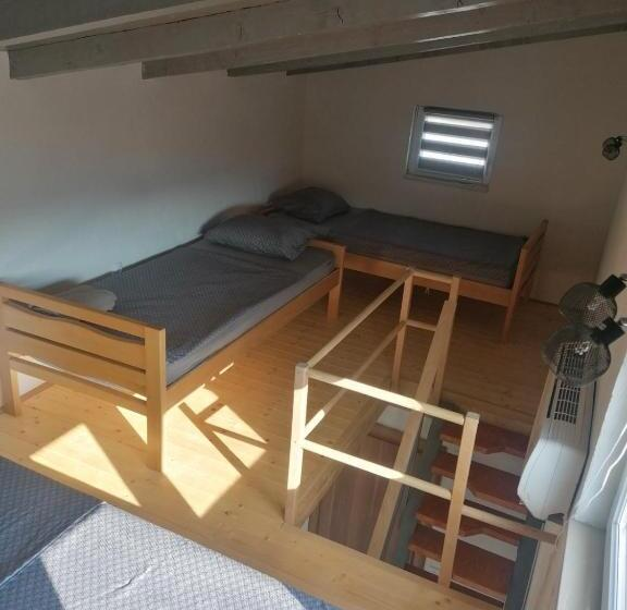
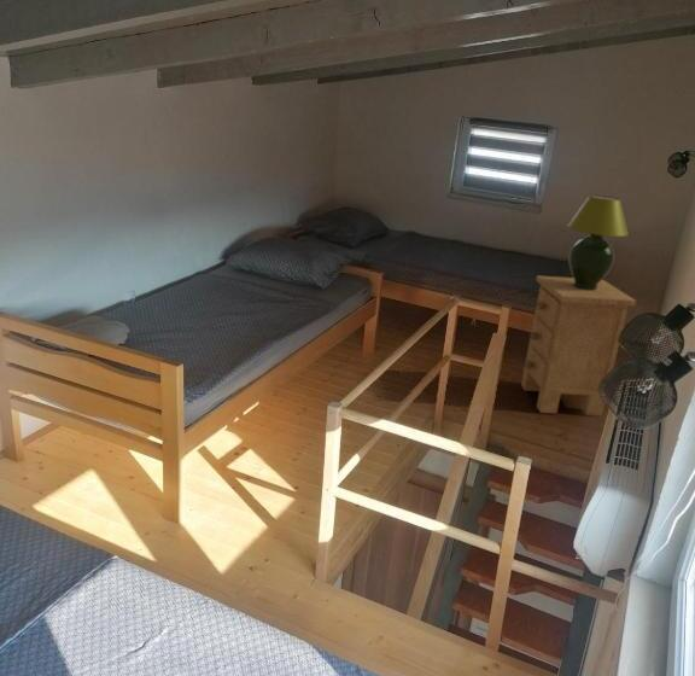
+ table lamp (594, 243)
+ nightstand (567, 345)
